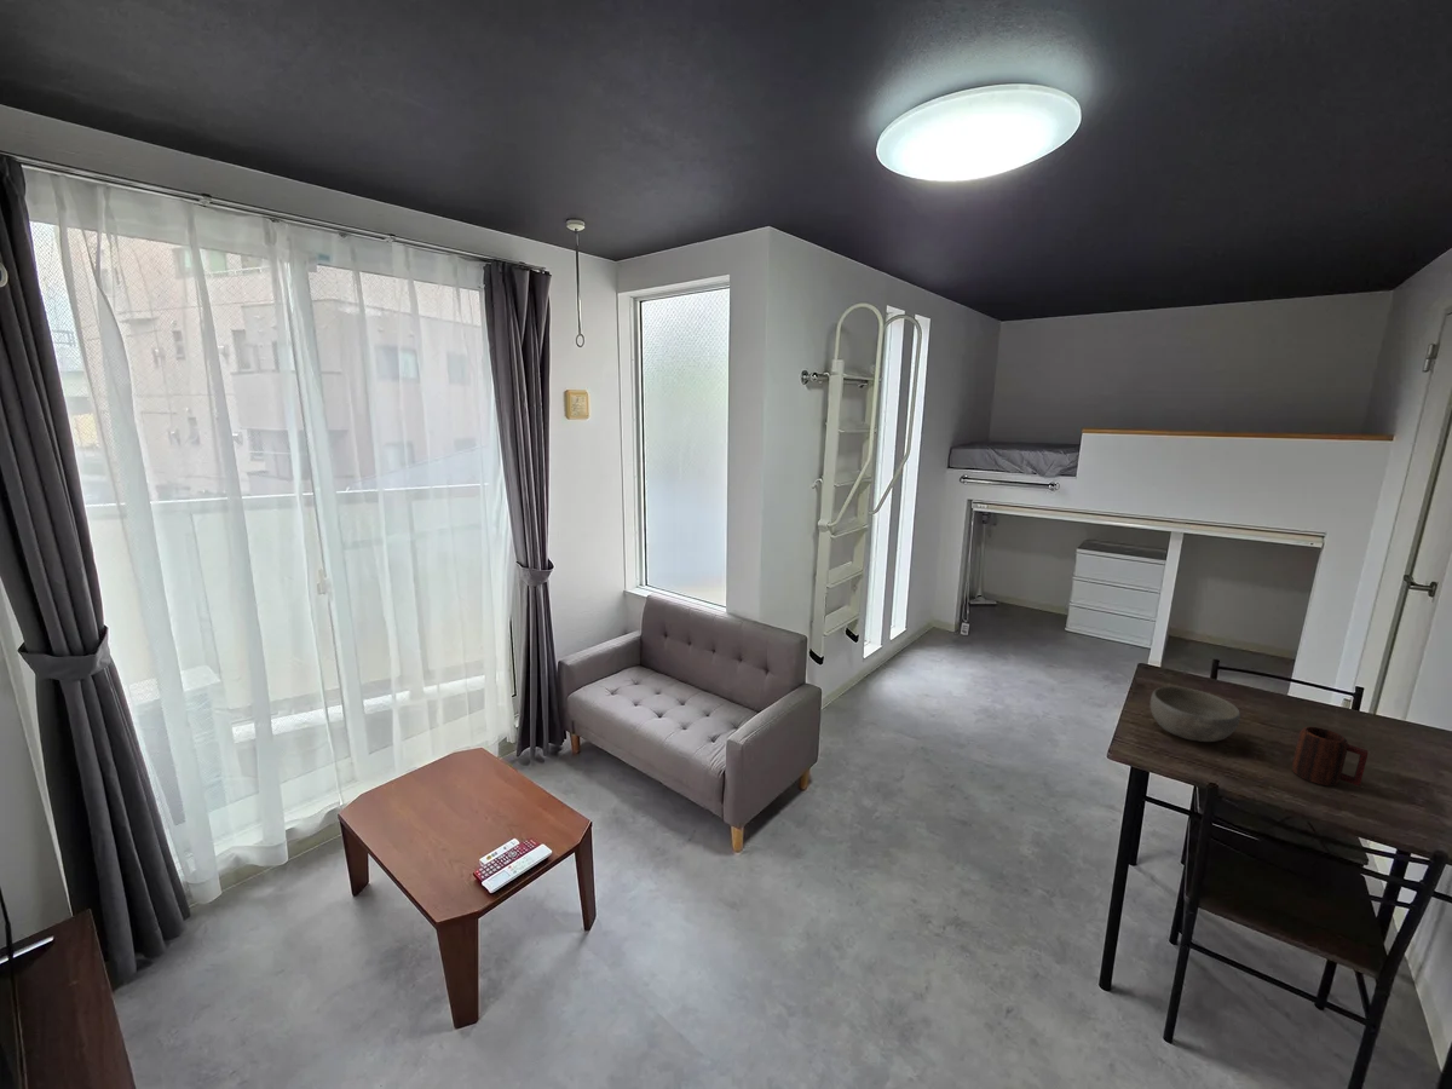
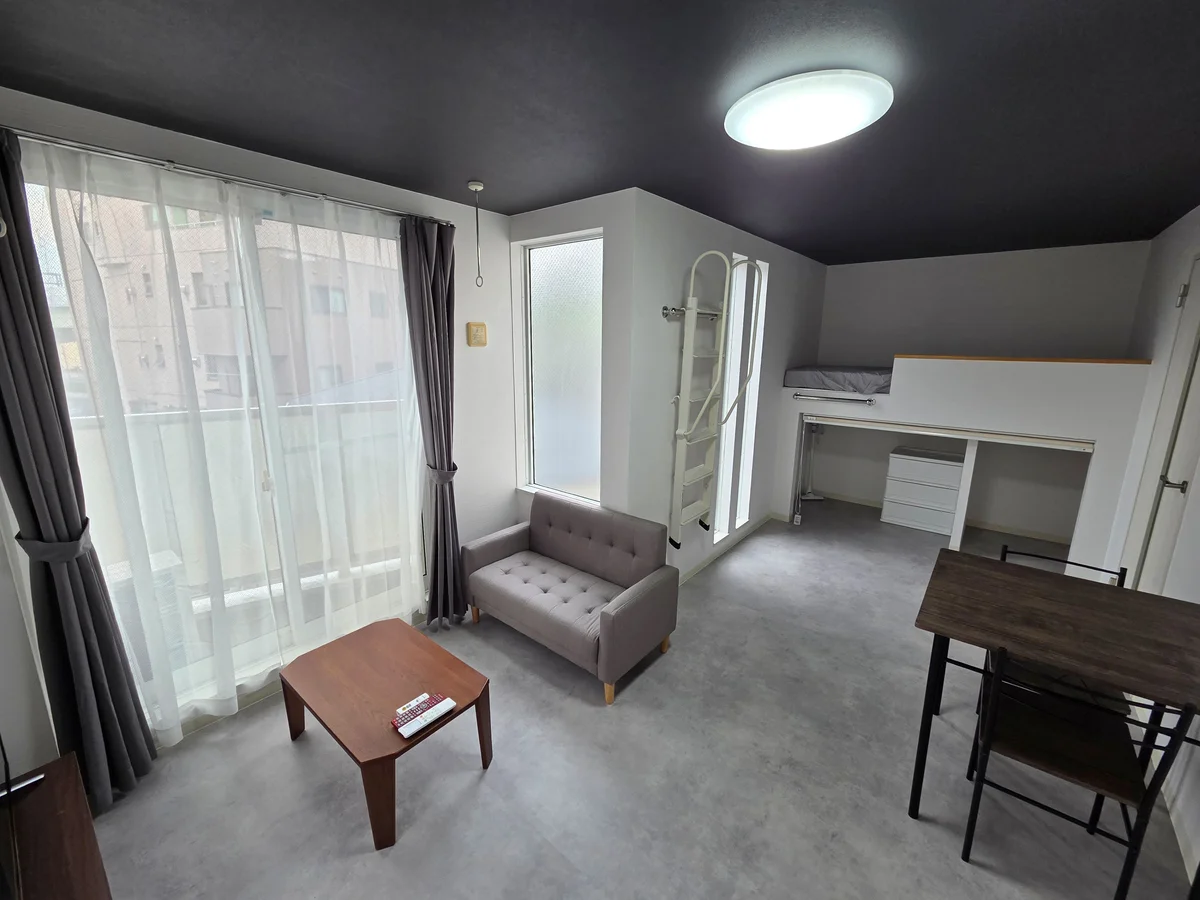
- bowl (1192, 718)
- mug (1329, 757)
